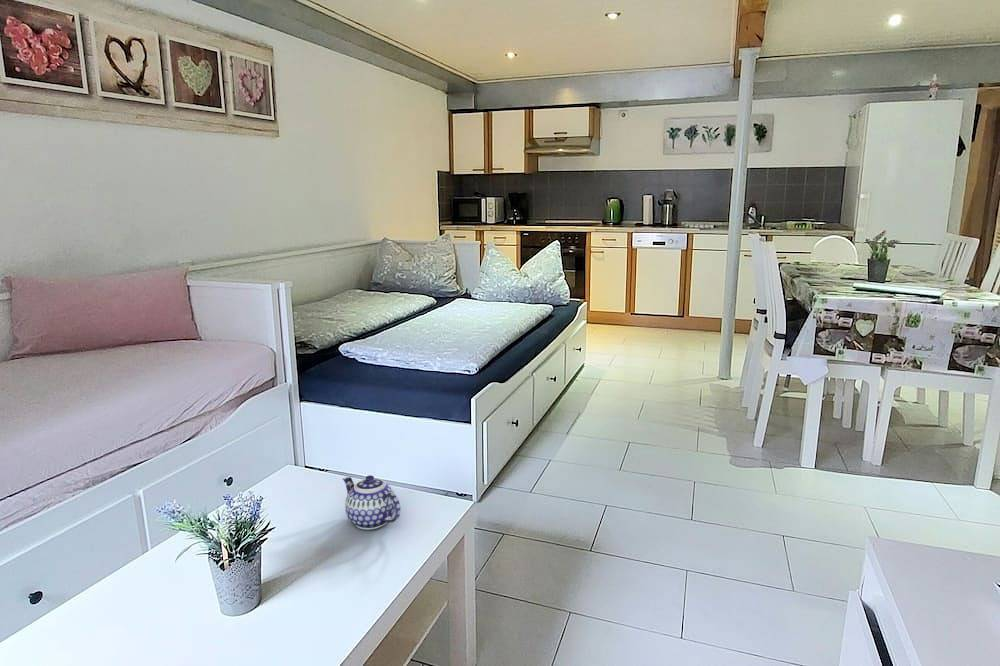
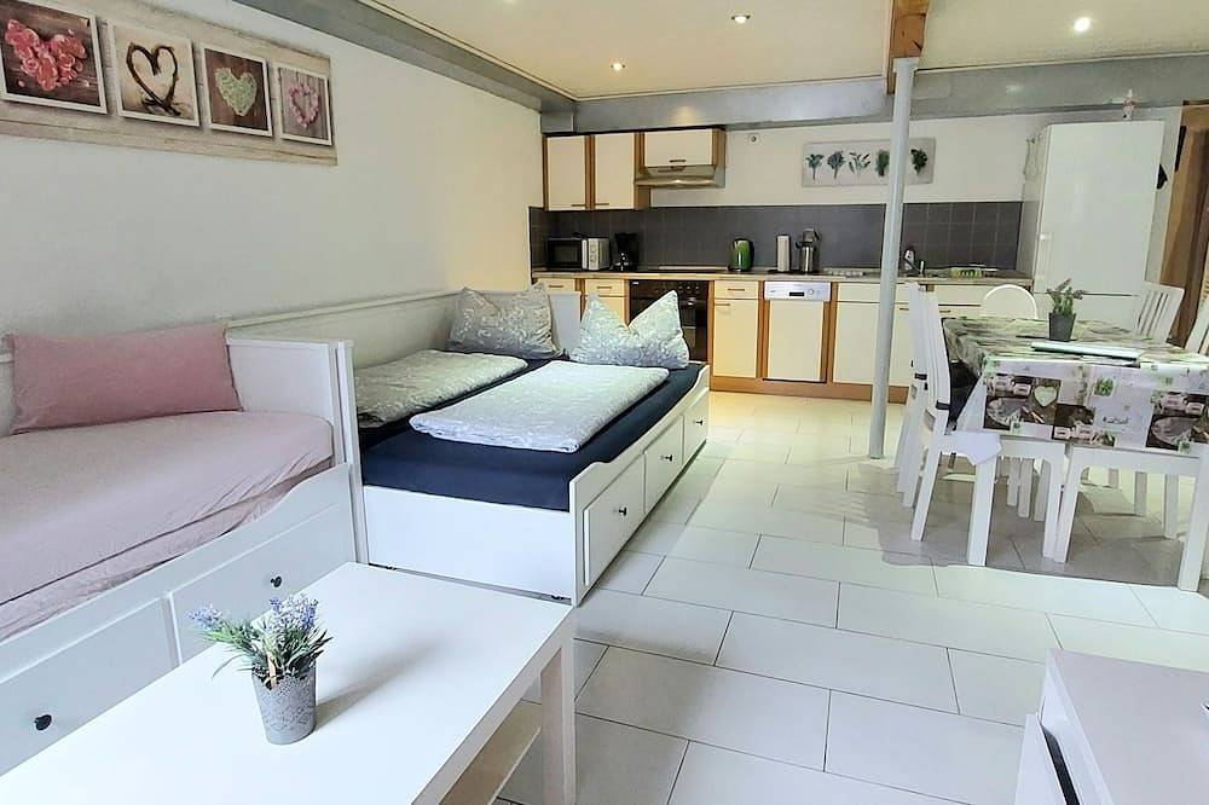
- teapot (370, 499)
